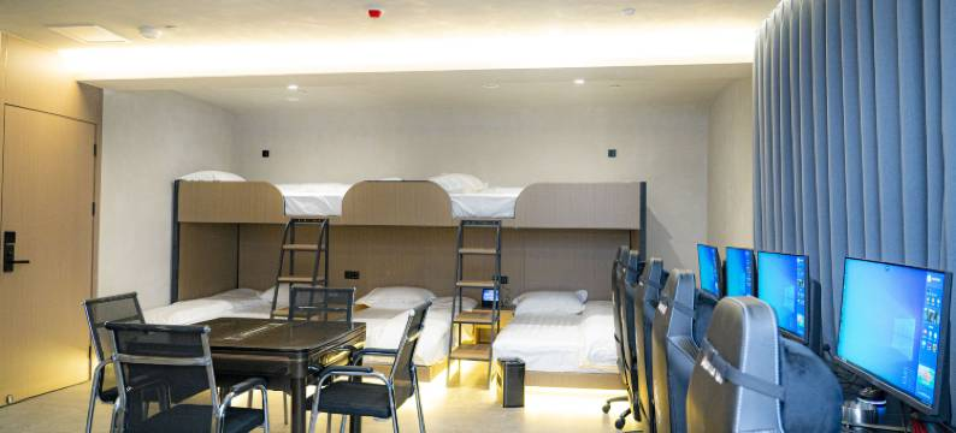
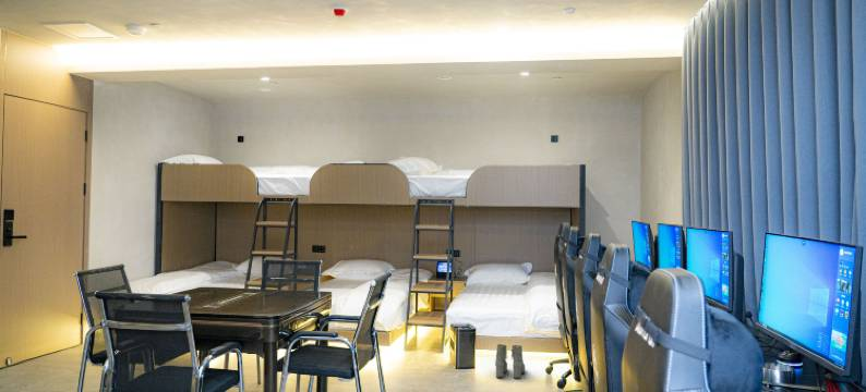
+ boots (512, 357)
